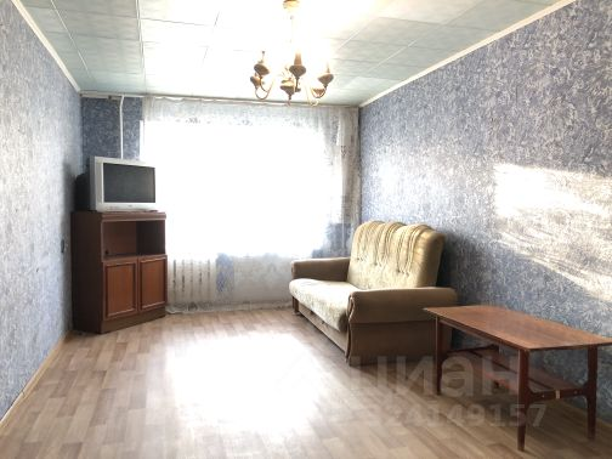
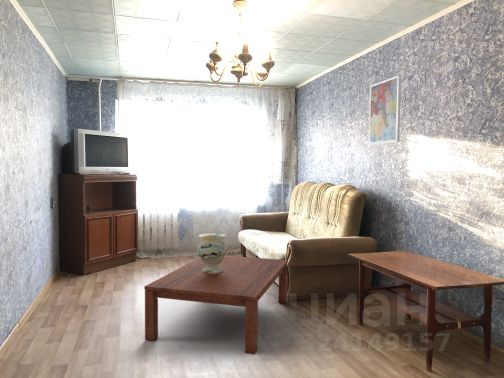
+ coffee table (225, 294)
+ decorative vase (212, 253)
+ wall art (383, 112)
